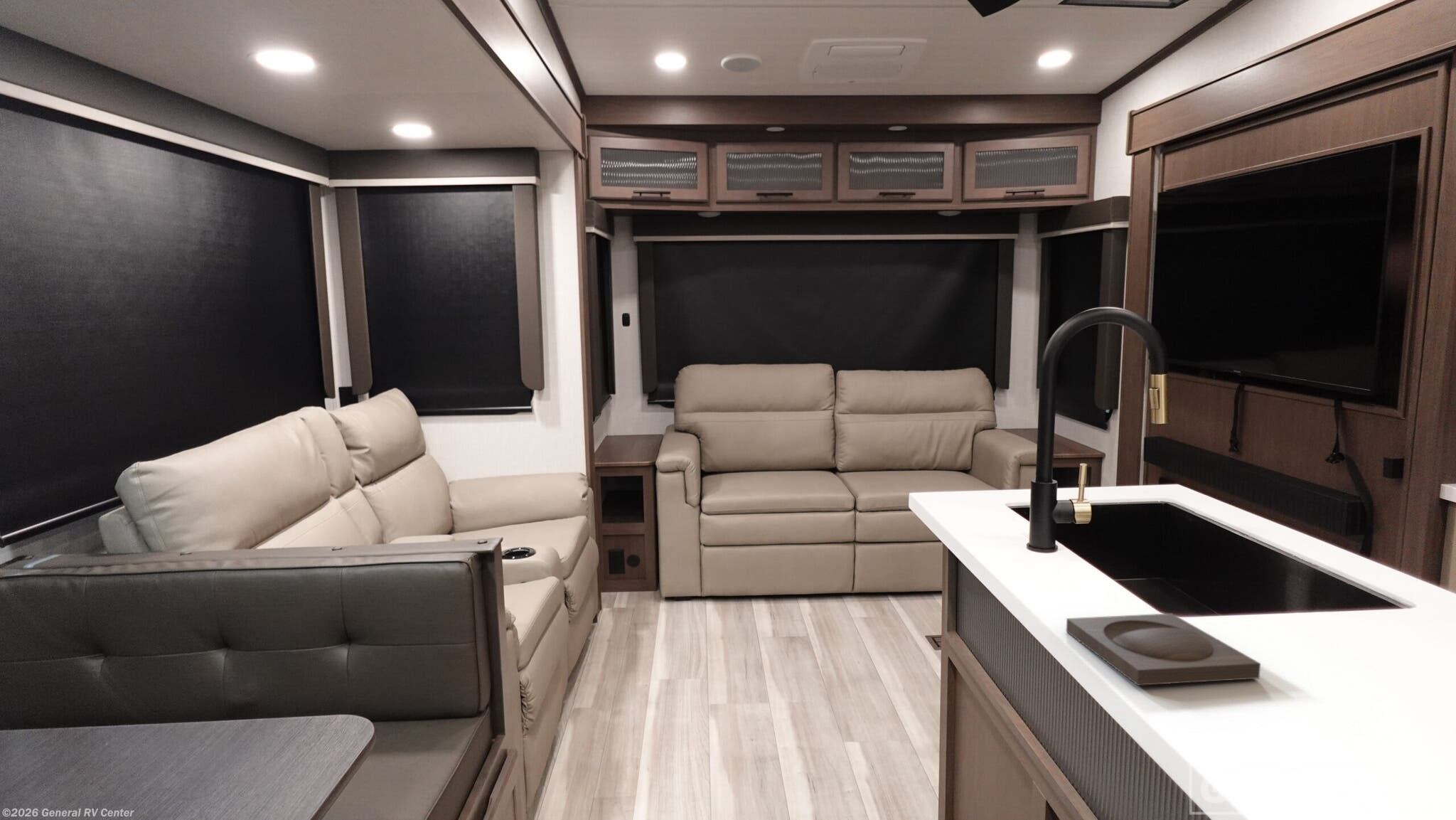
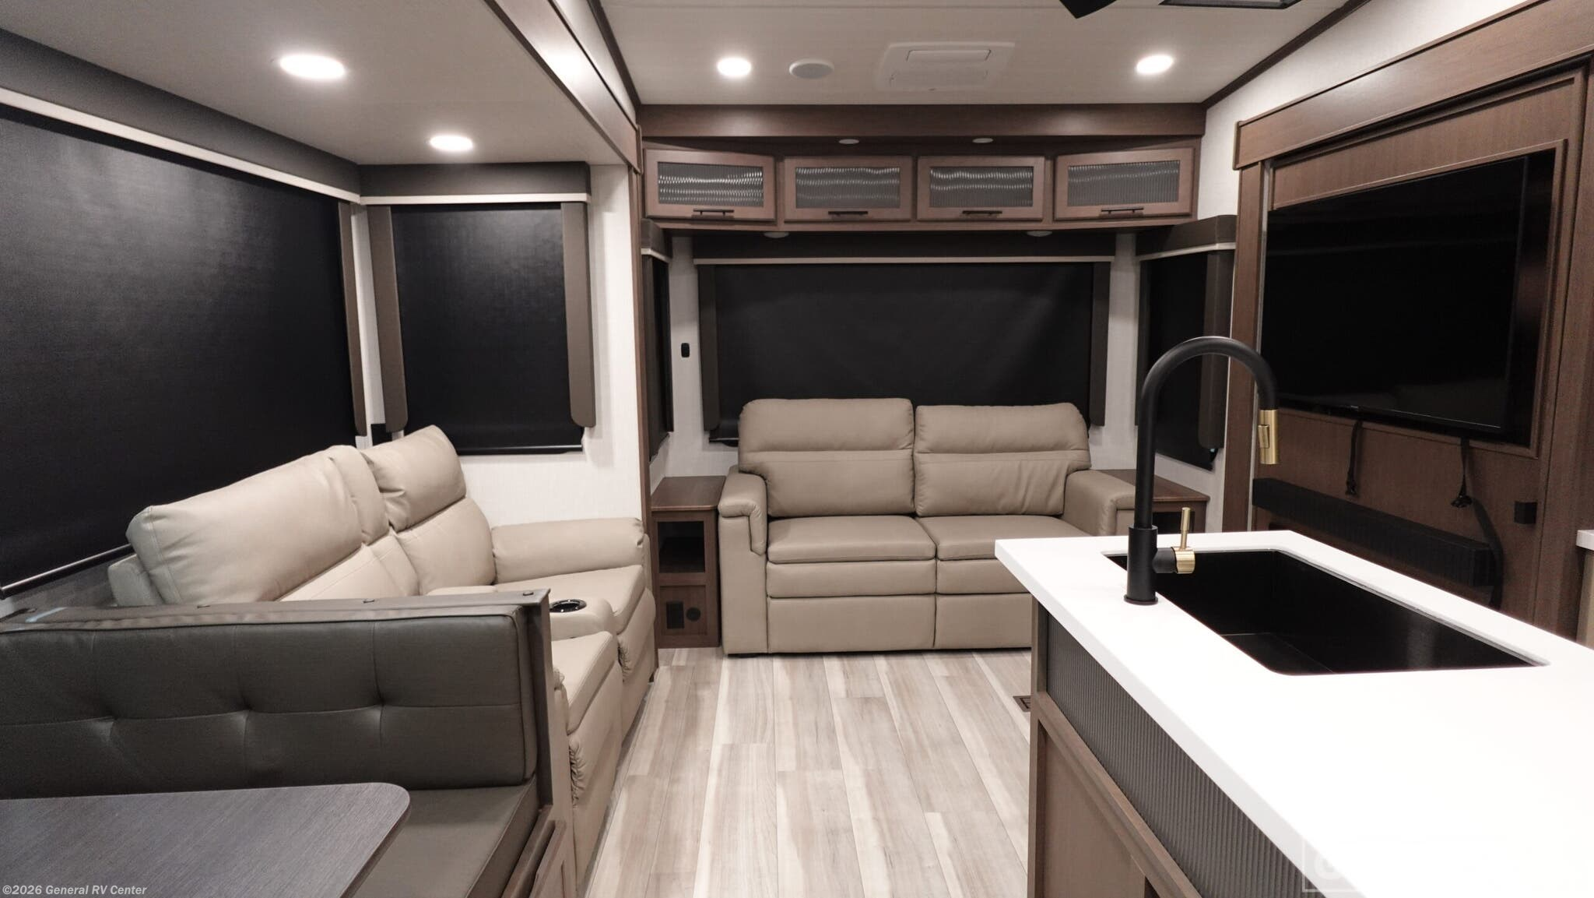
- decorative tray (1156, 640)
